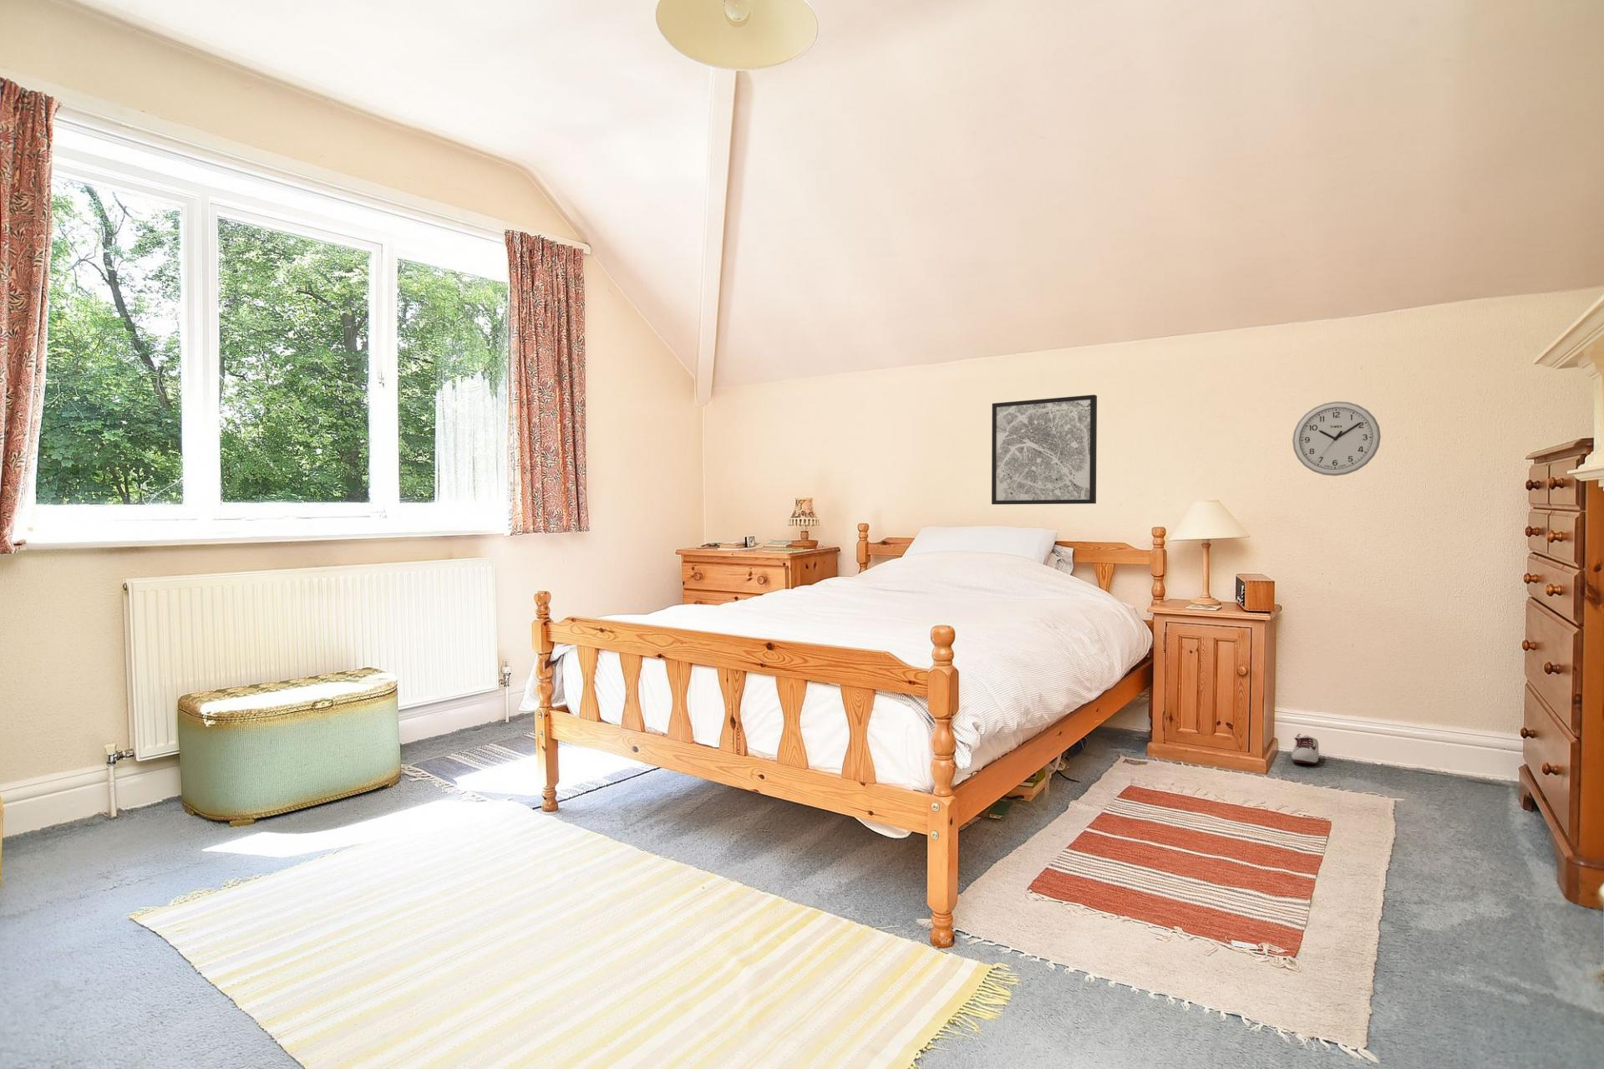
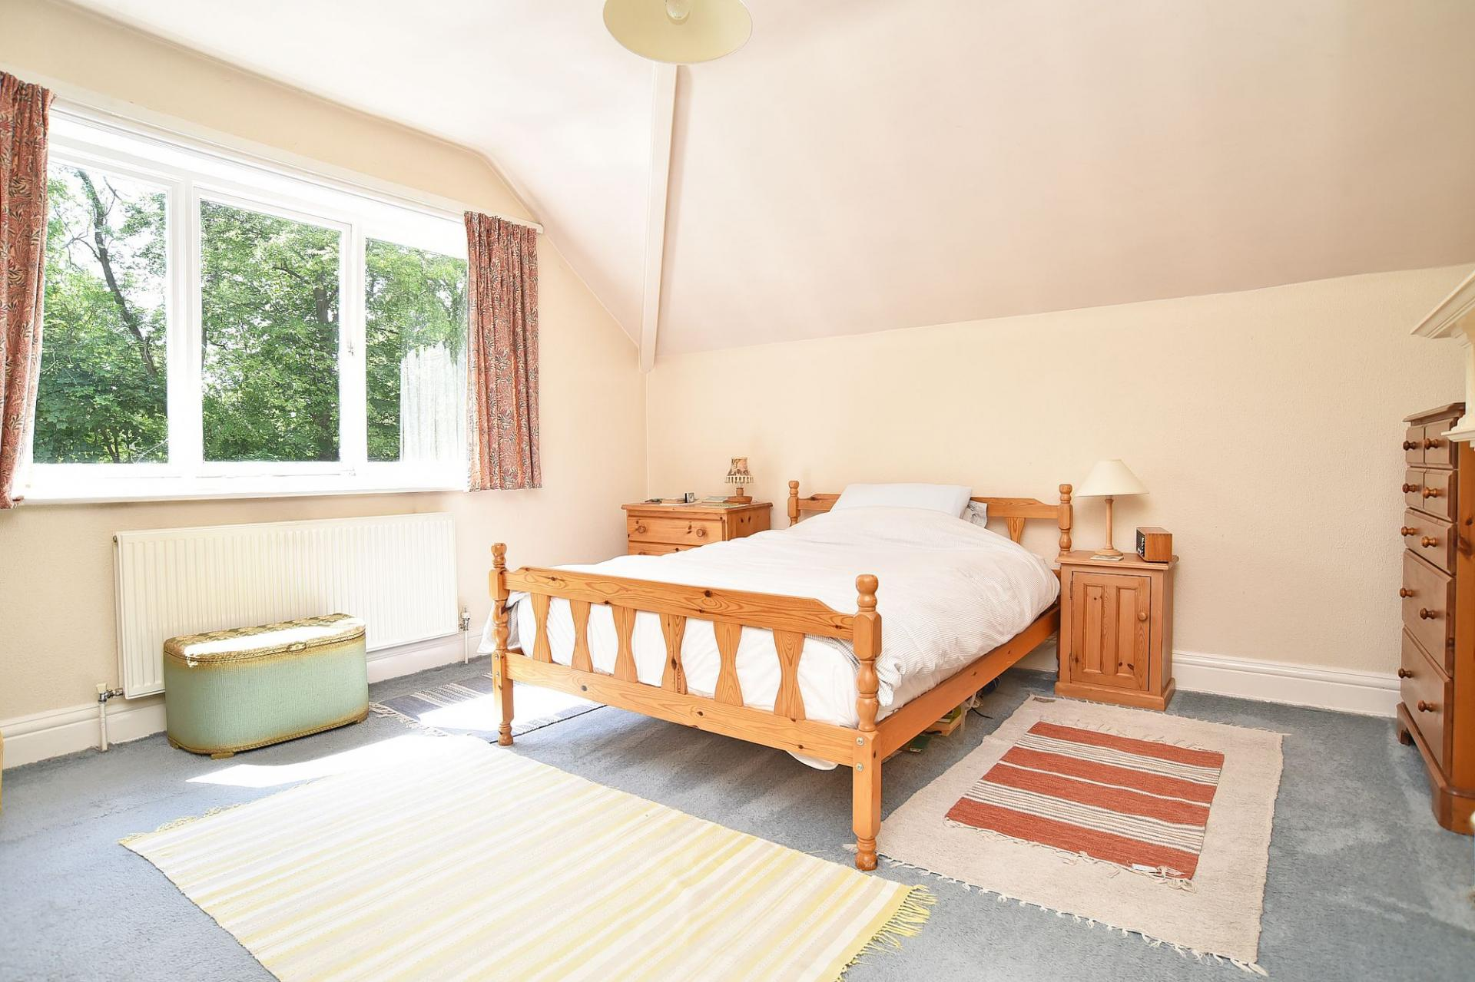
- wall clock (1334, 438)
- wall art (1042, 451)
- shoe (1306, 747)
